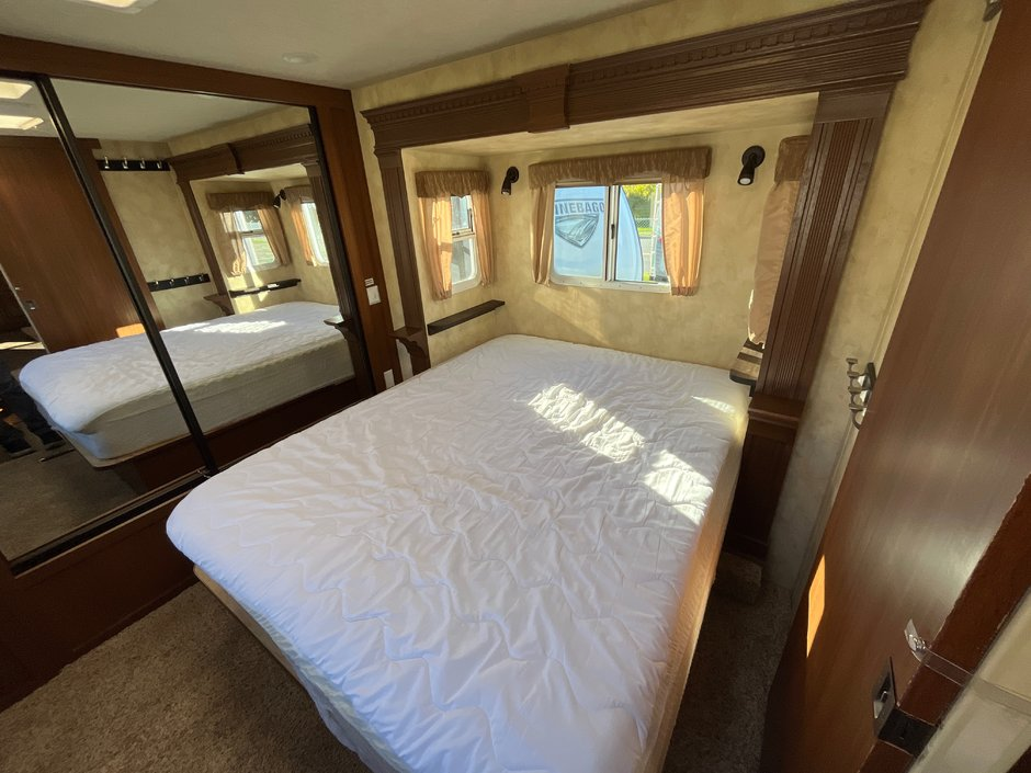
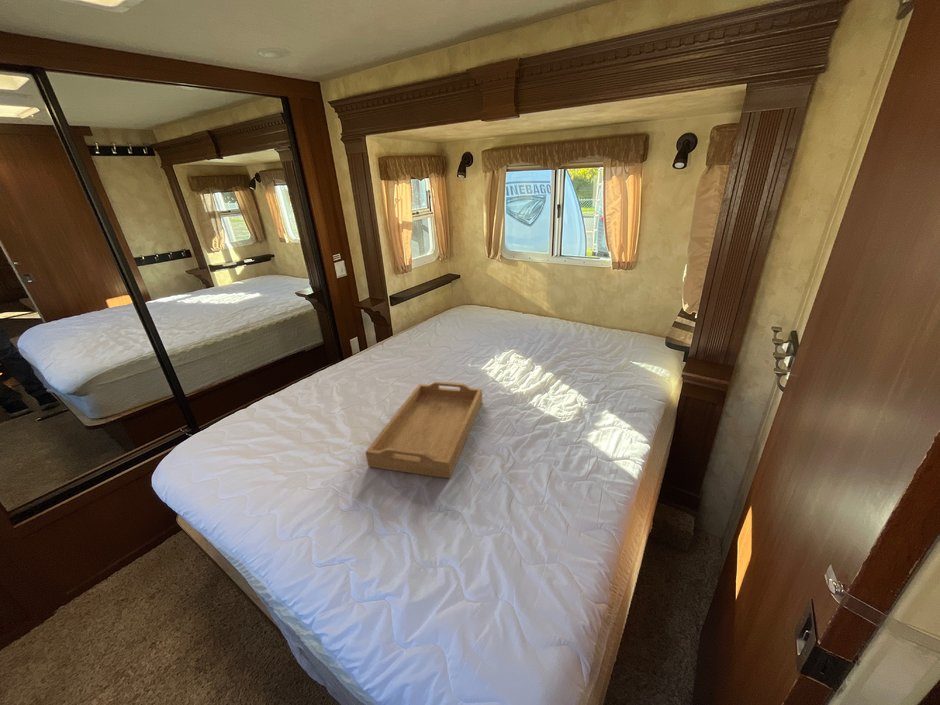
+ serving tray (431, 421)
